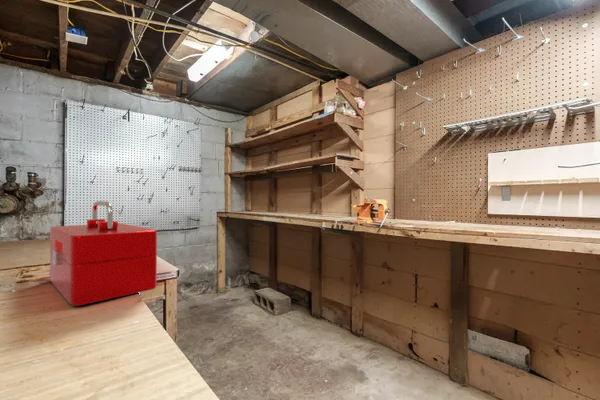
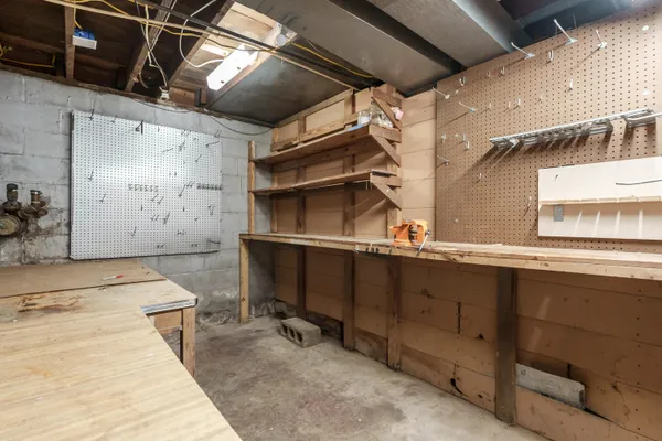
- toolbox (100, 242)
